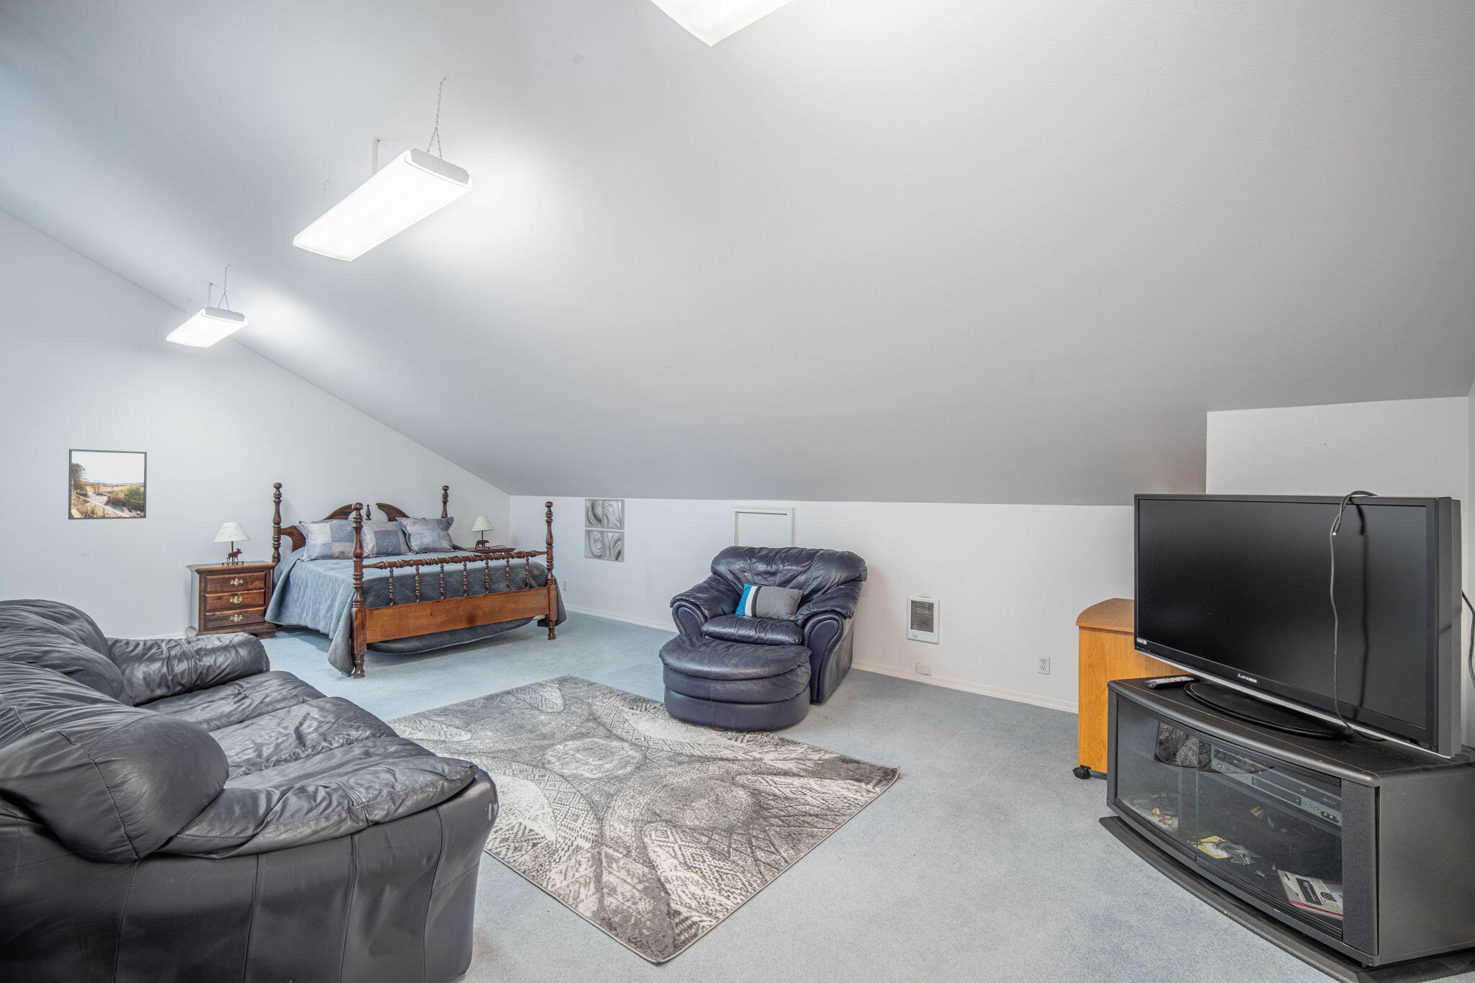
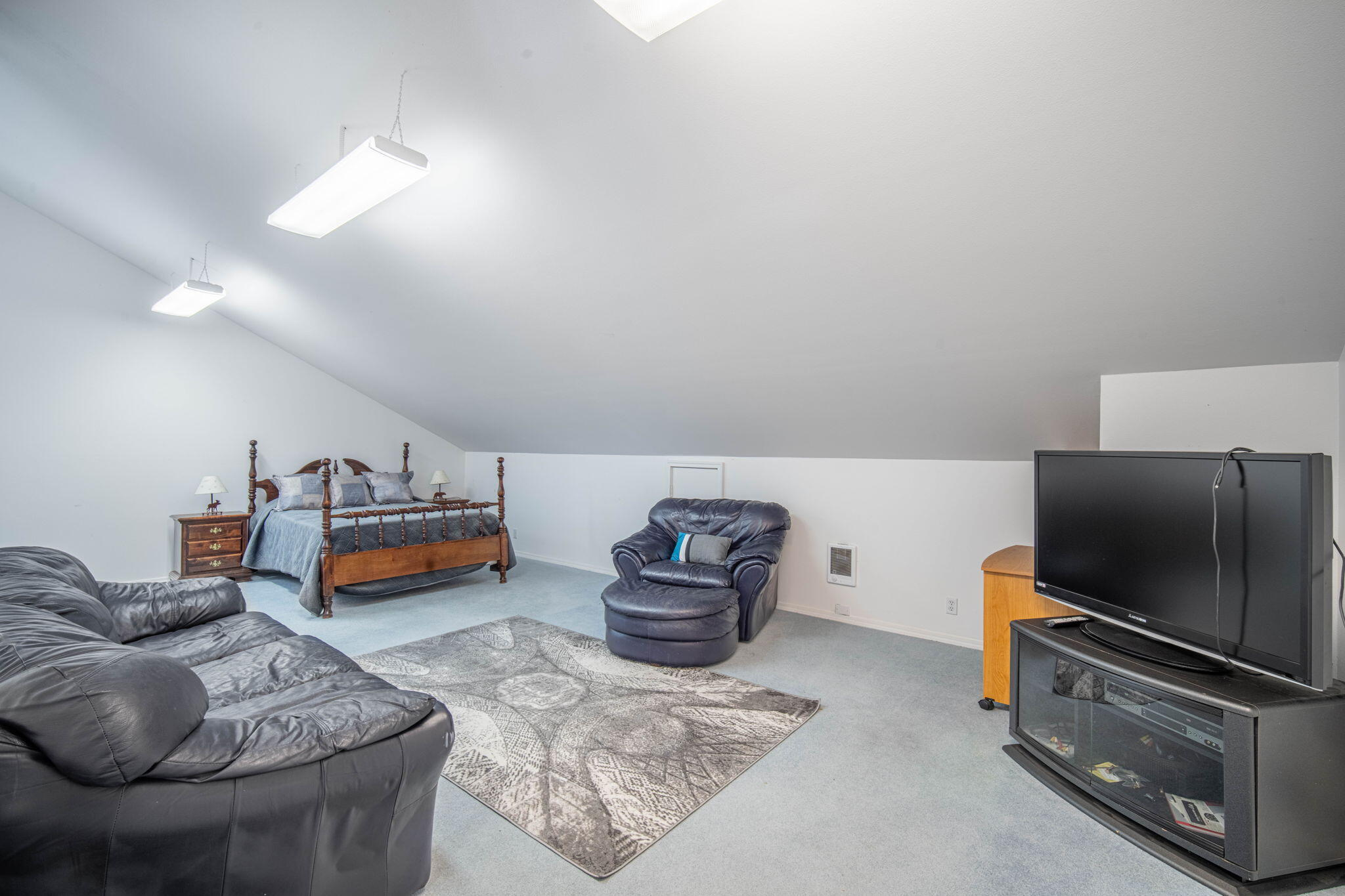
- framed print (109, 485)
- wall art (603, 530)
